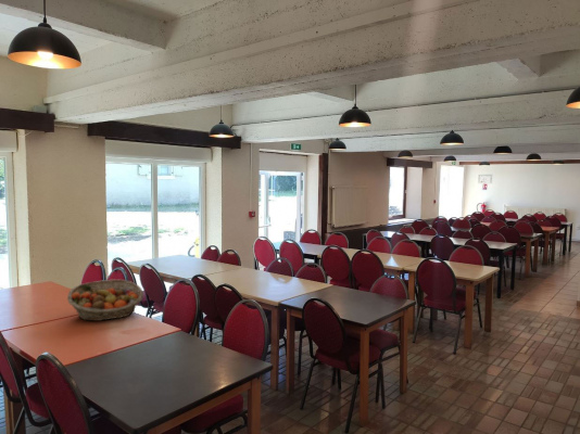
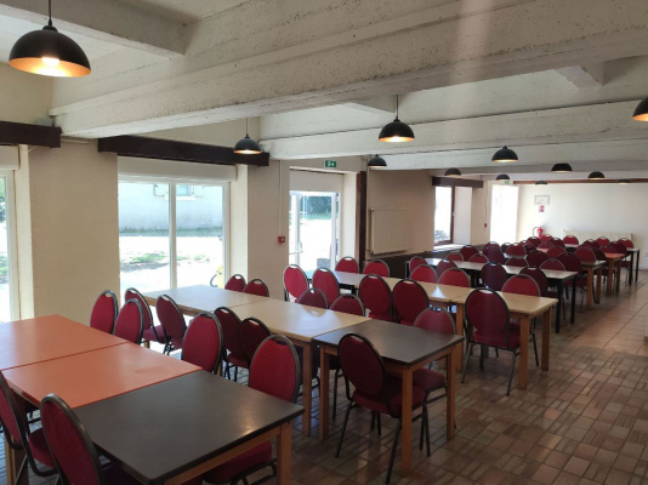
- fruit basket (106, 299)
